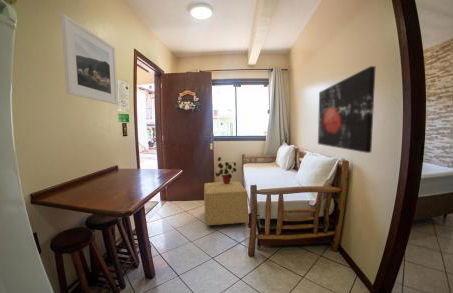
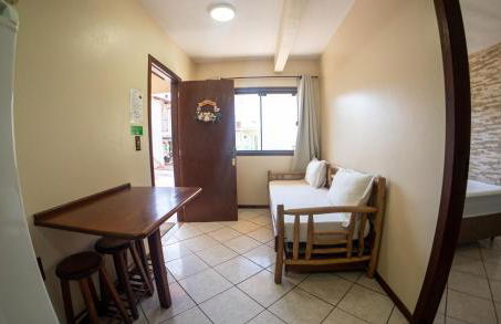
- potted plant (225, 170)
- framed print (94, 67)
- wall art (339, 115)
- ottoman (224, 202)
